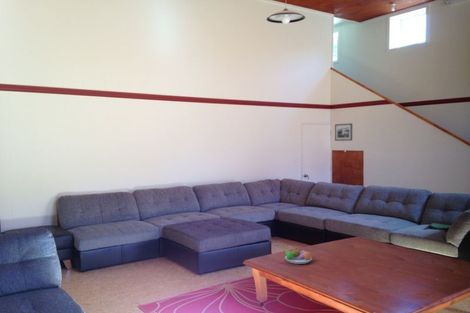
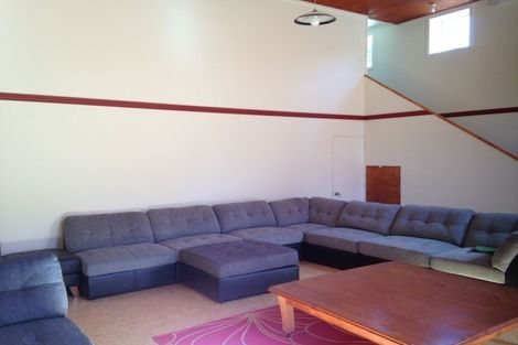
- fruit bowl (297, 255)
- picture frame (343, 132)
